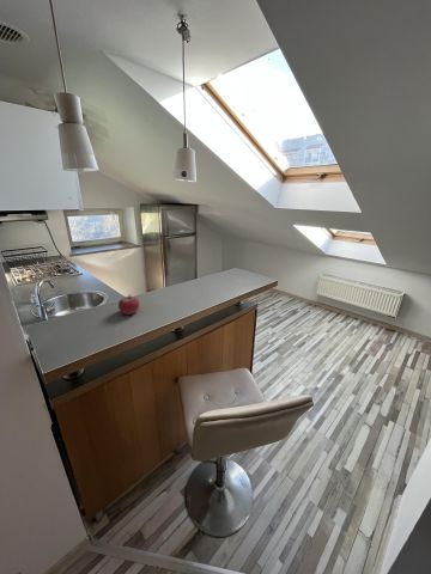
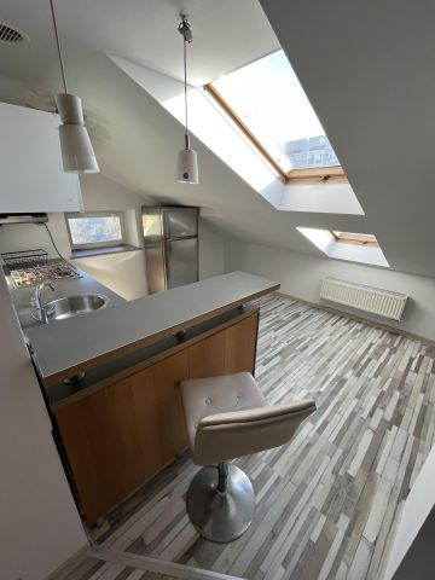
- fruit (128, 303)
